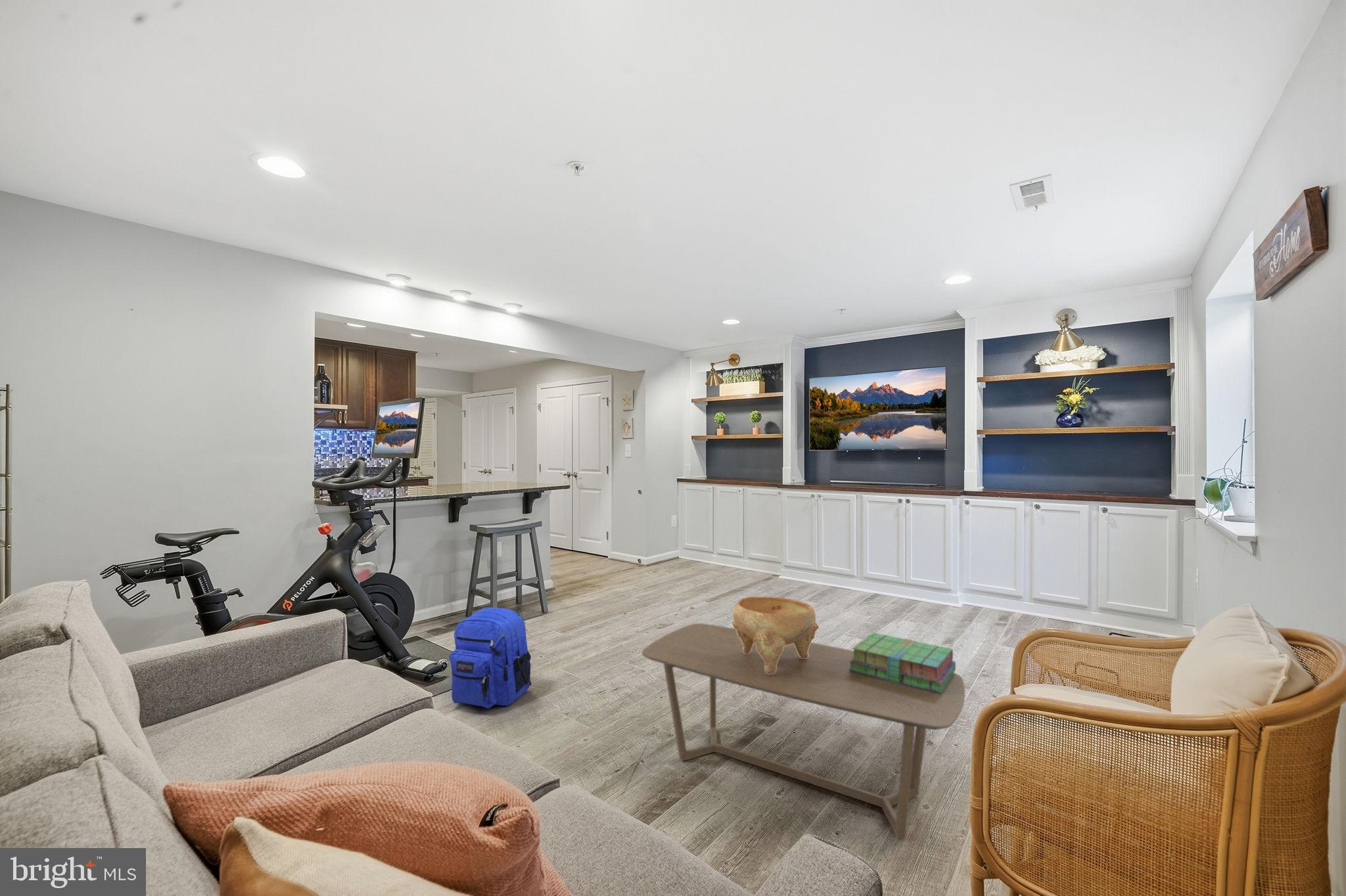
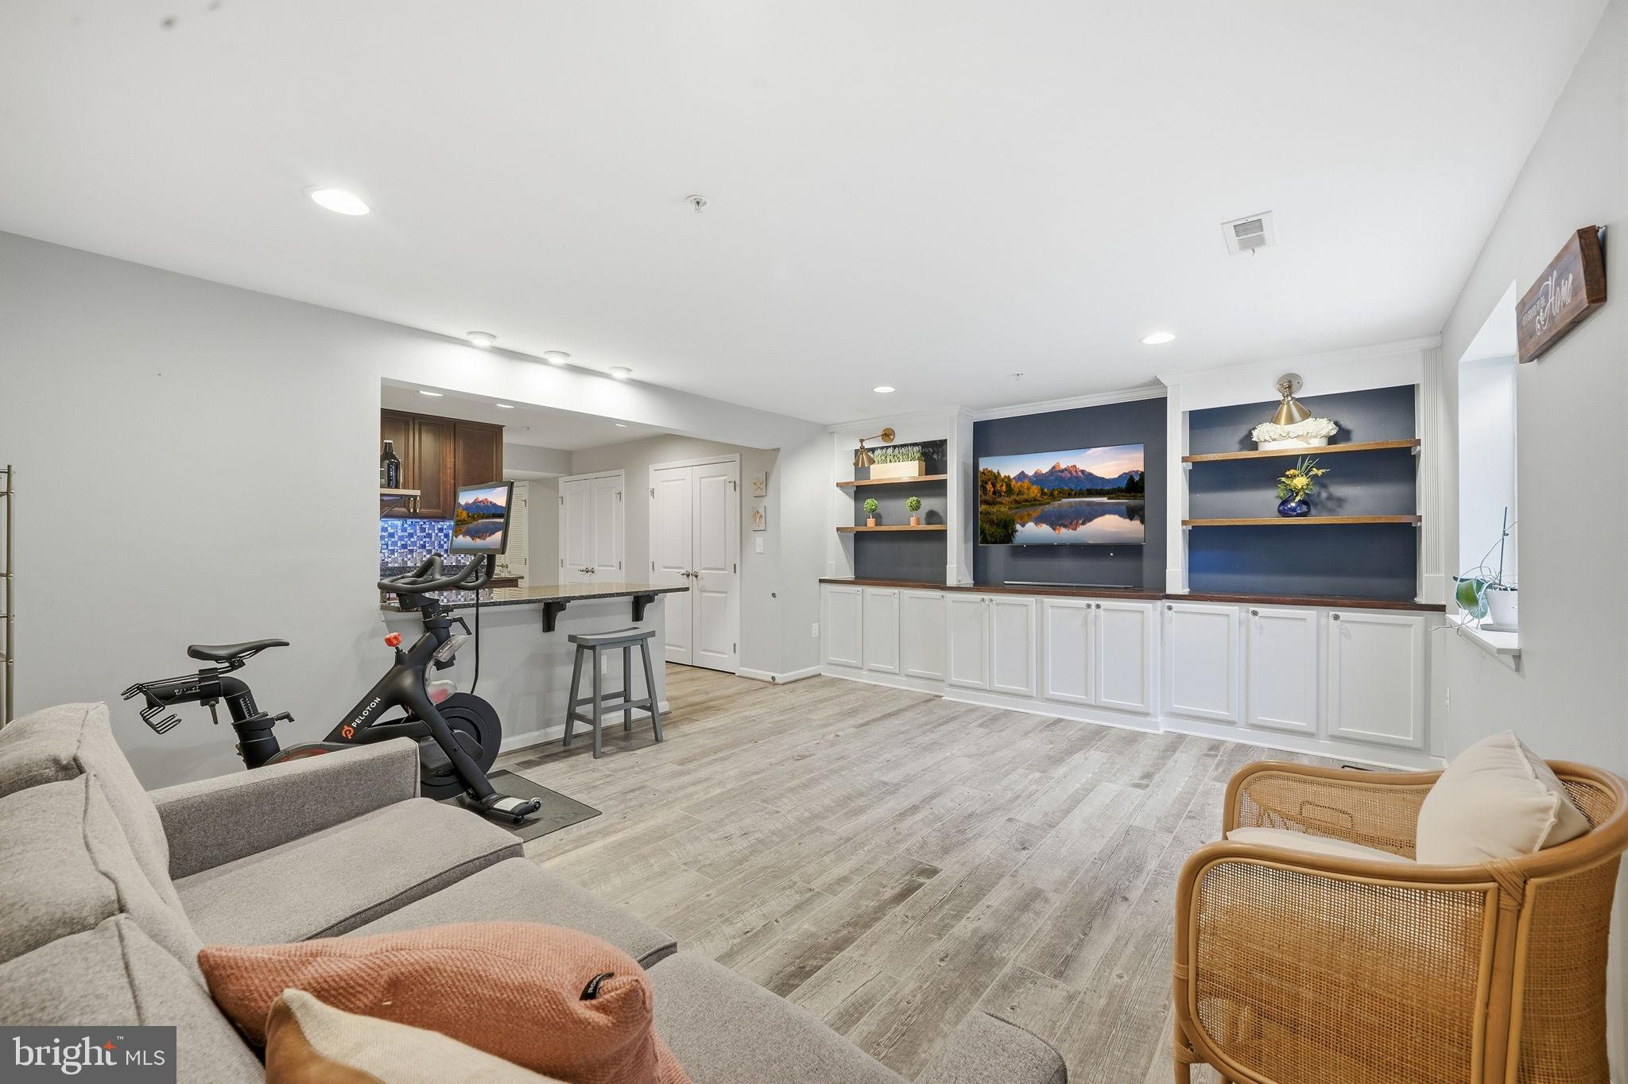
- stack of books (902, 658)
- decorative bowl (777, 632)
- coffee table (798, 700)
- backpack (490, 656)
